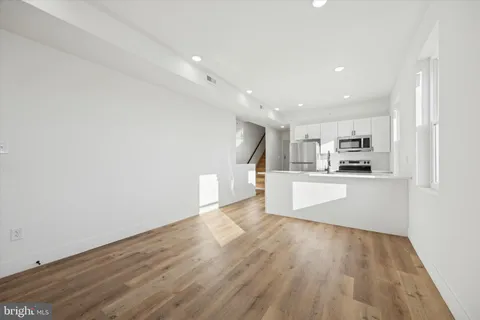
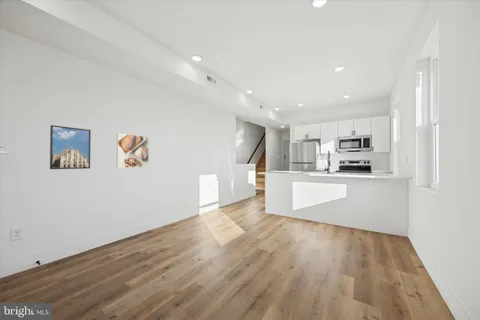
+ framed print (71, 148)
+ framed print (133, 151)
